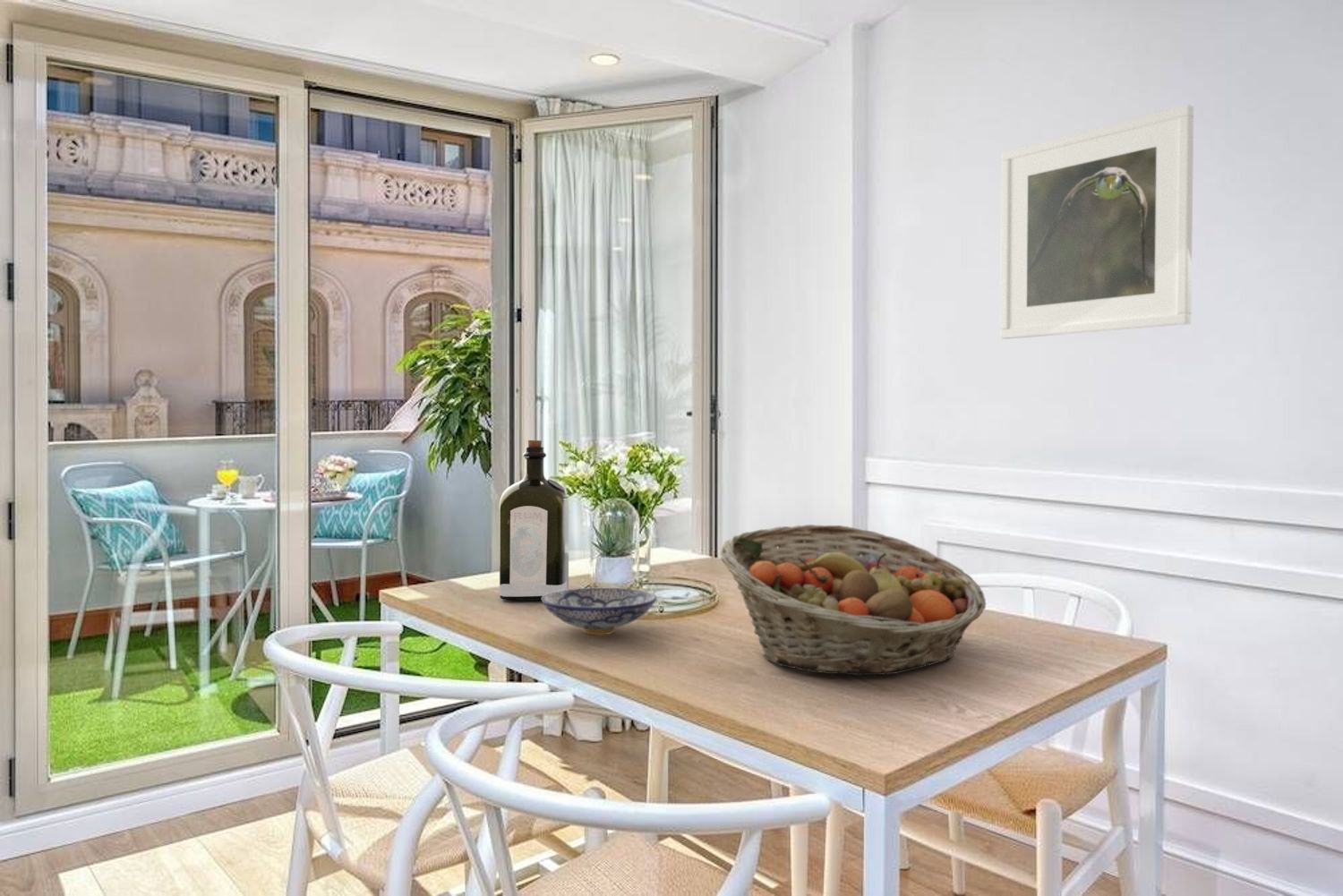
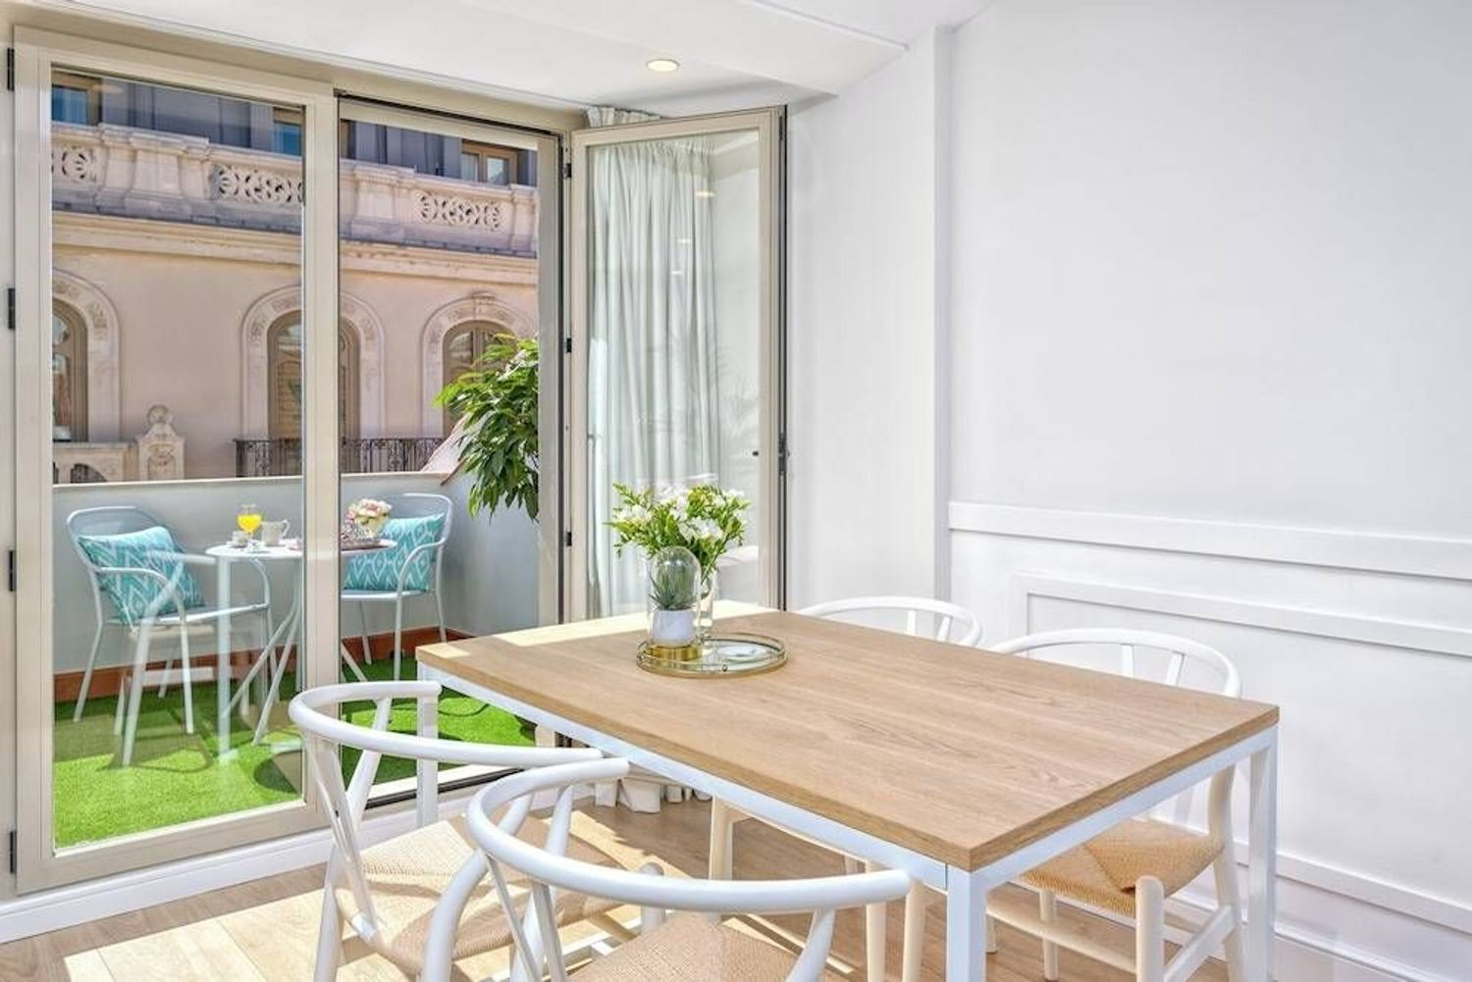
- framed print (1089, 231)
- bowl (599, 614)
- liquor (535, 517)
- fruit basket (851, 593)
